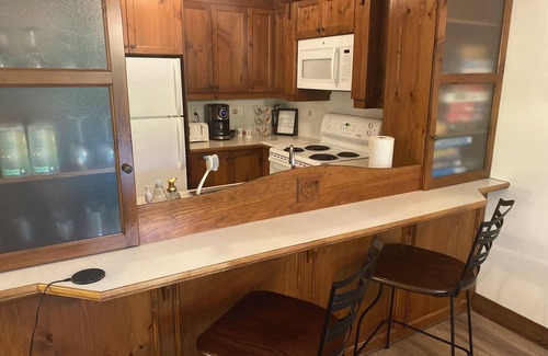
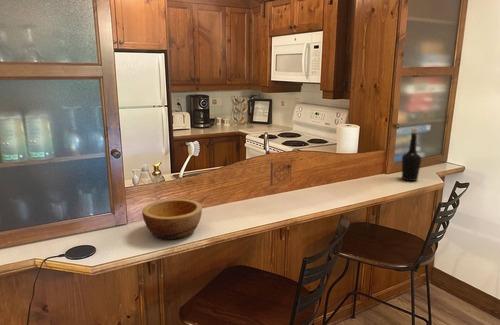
+ bottle (412, 154)
+ bowl (172, 219)
